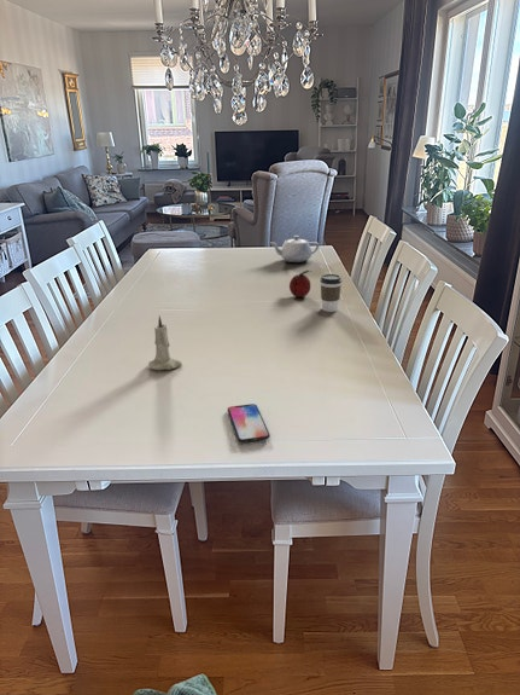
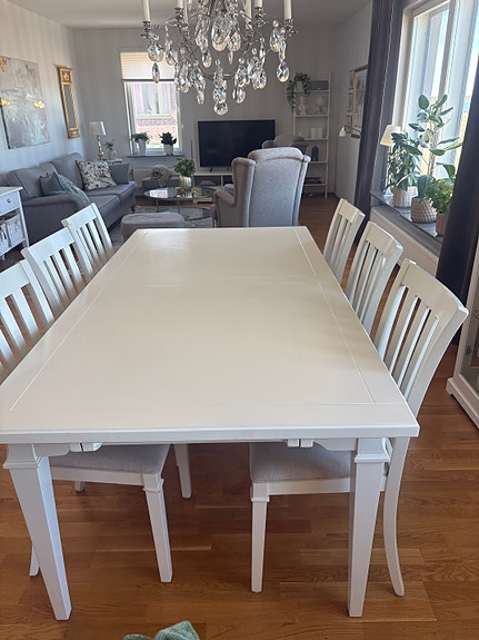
- smartphone (247, 422)
- teapot (294, 248)
- coffee cup (331, 293)
- fruit (300, 283)
- candle (163, 341)
